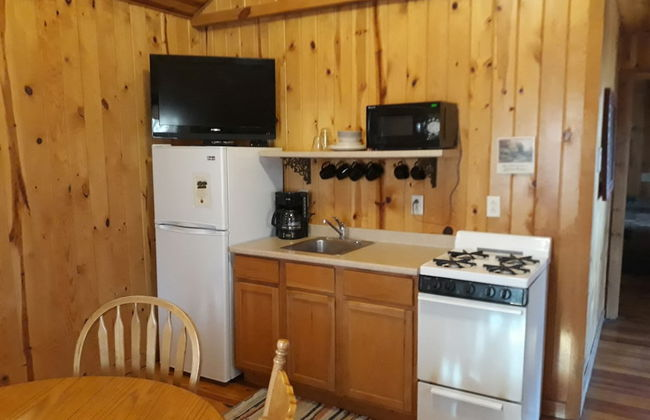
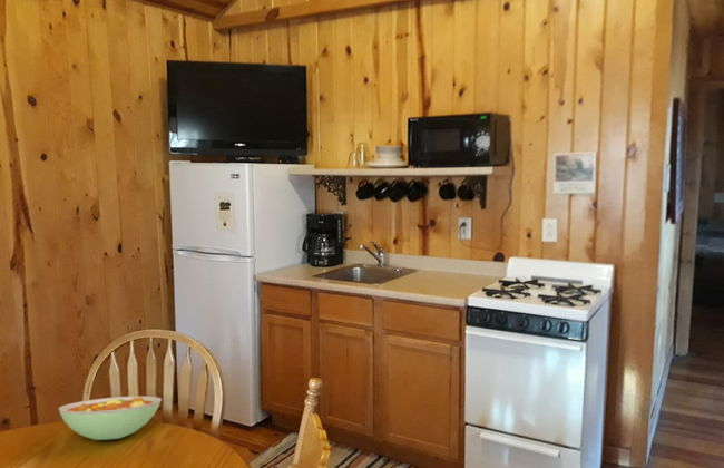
+ casserole (111, 415)
